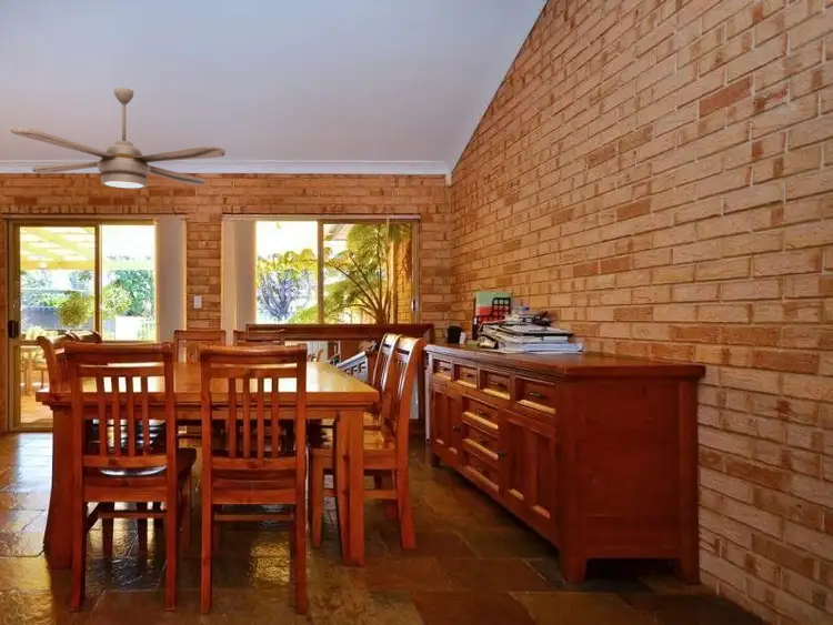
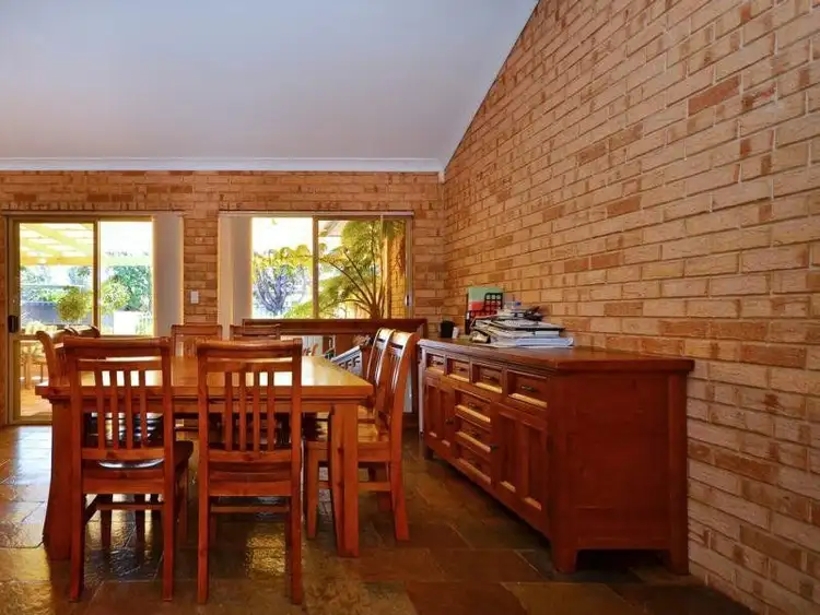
- ceiling fan (123, 138)
